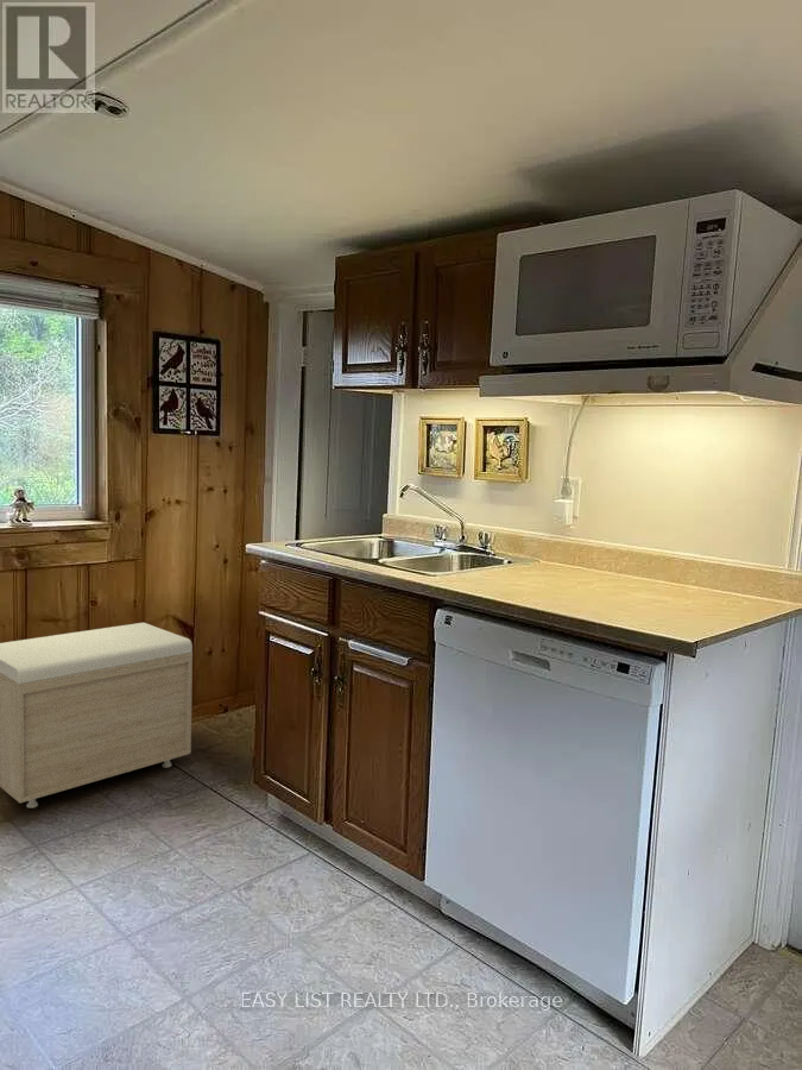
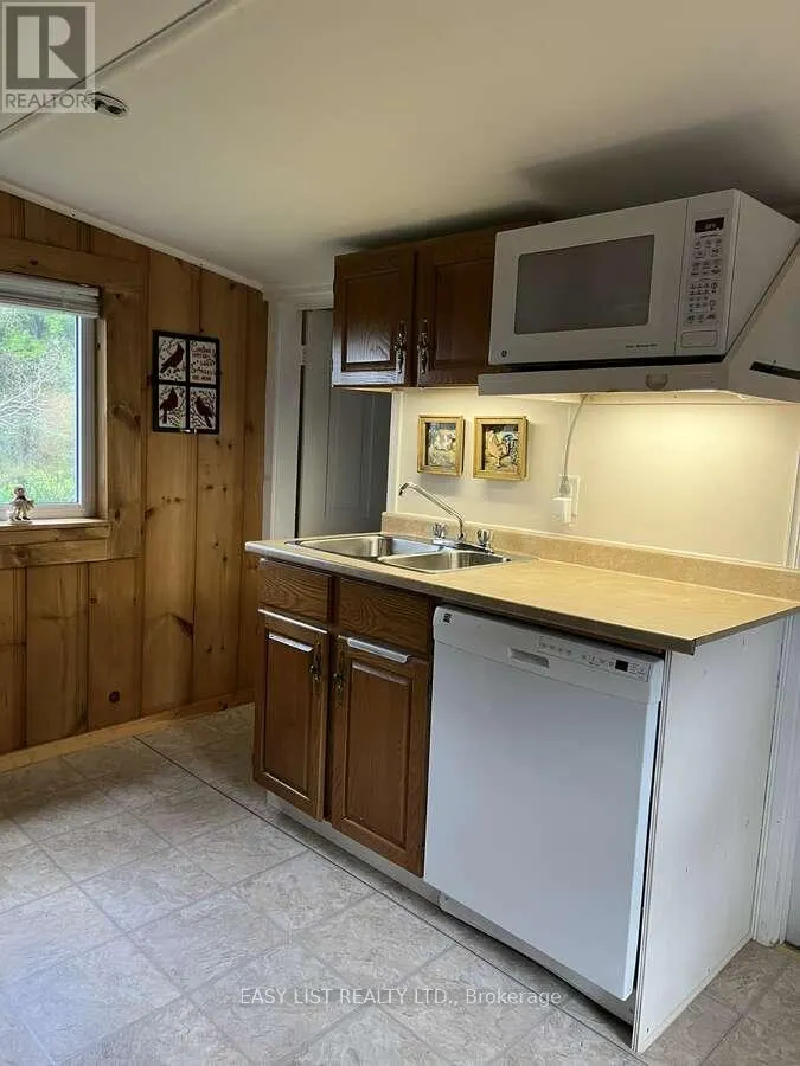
- storage bench (87, 709)
